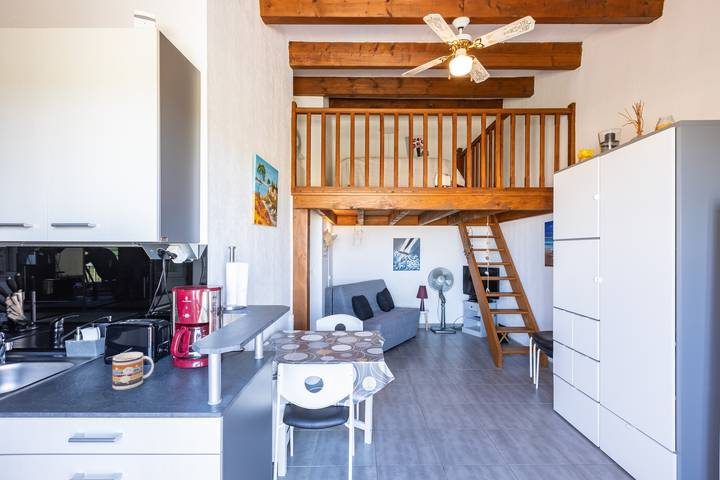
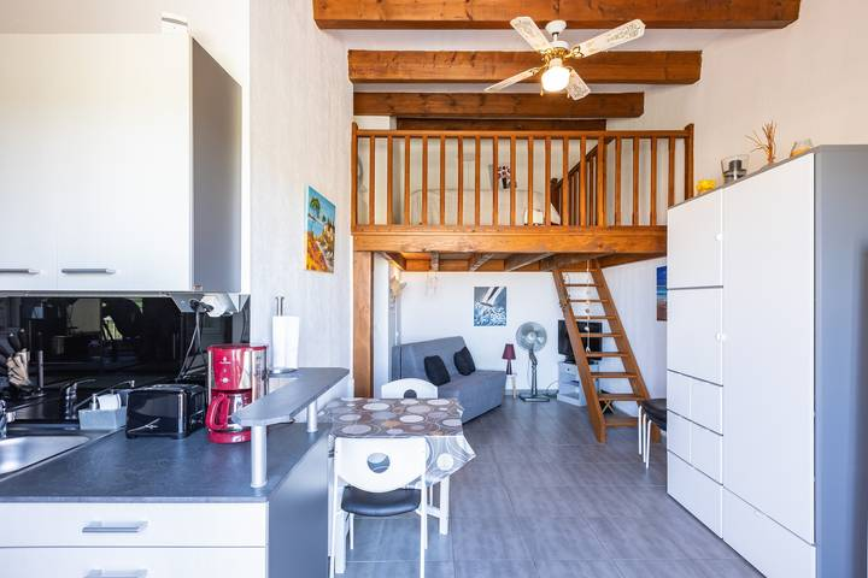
- mug (131, 369)
